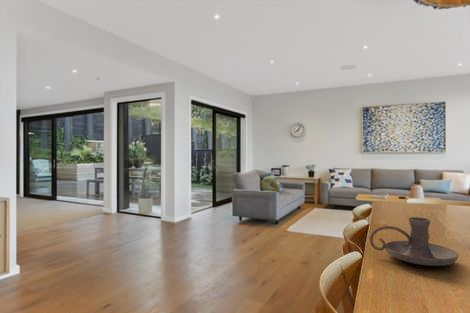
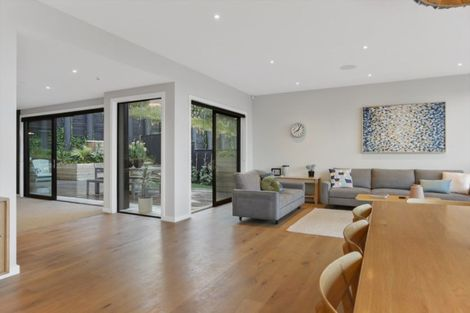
- candle holder (411, 239)
